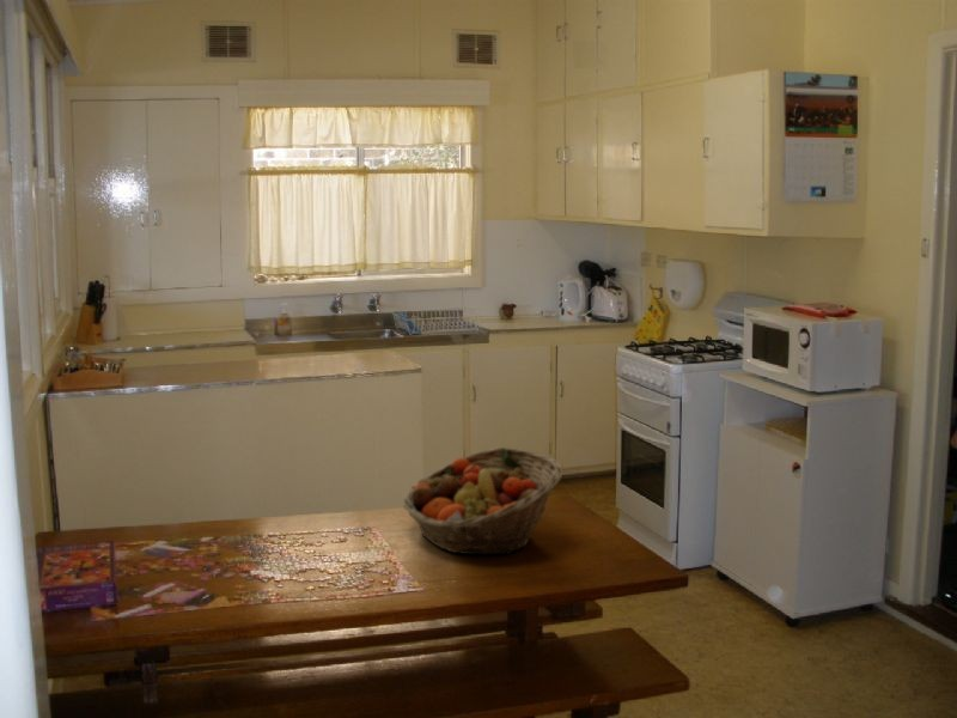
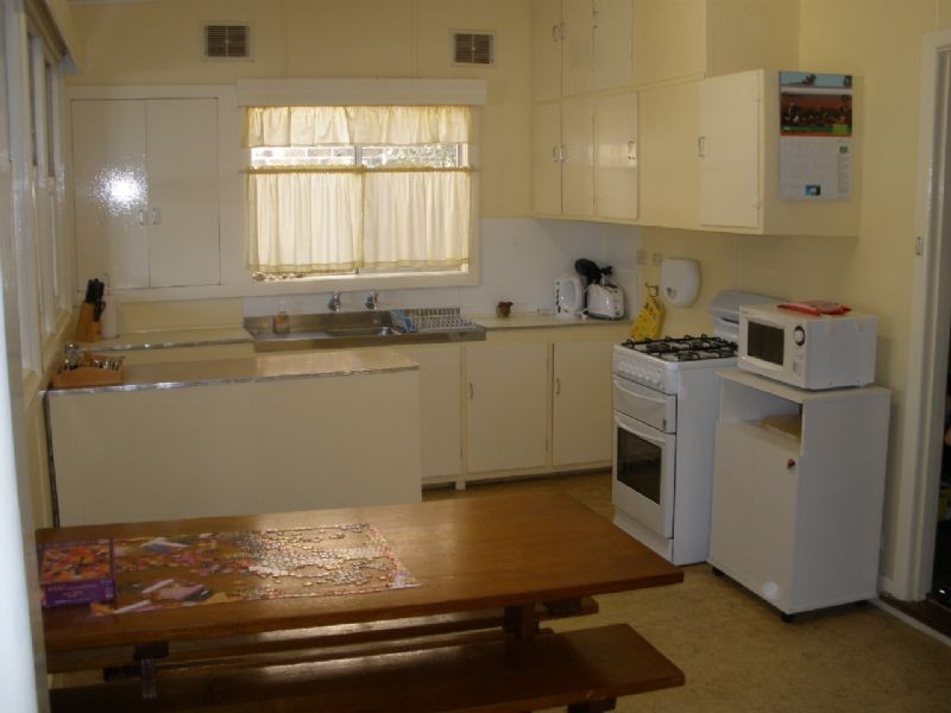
- fruit basket (482, 498)
